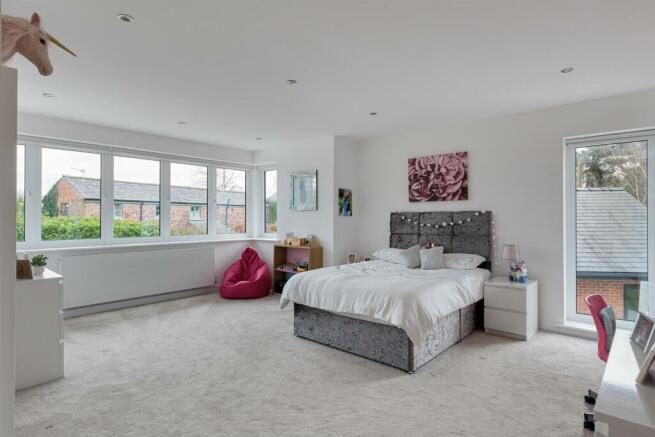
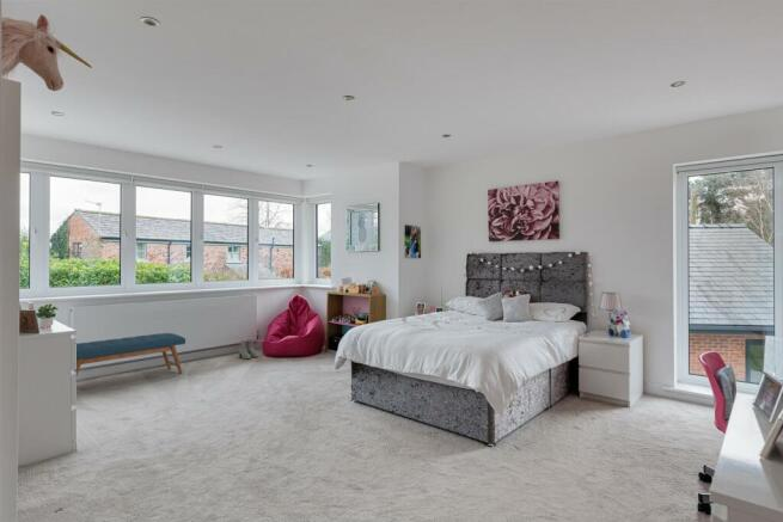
+ bench (123, 357)
+ boots (247, 349)
